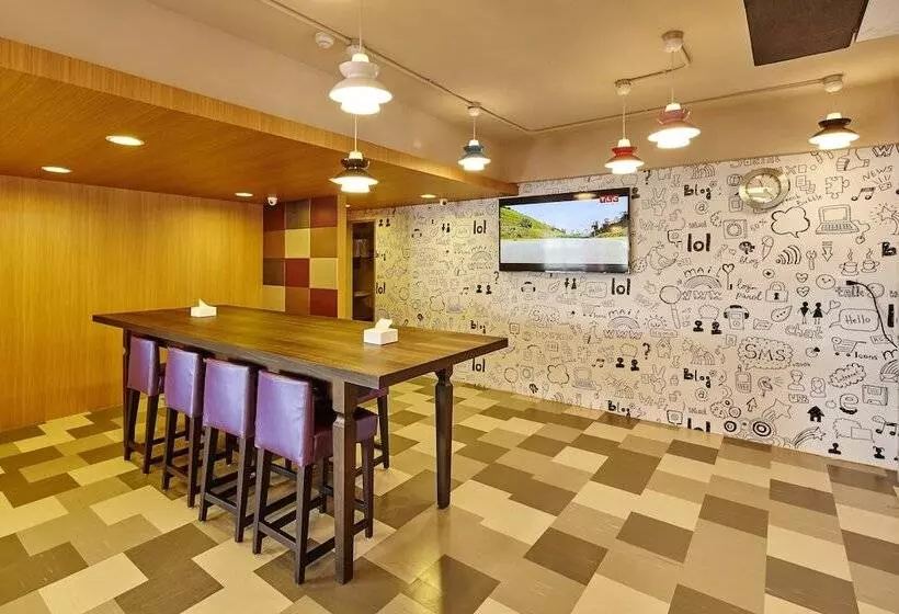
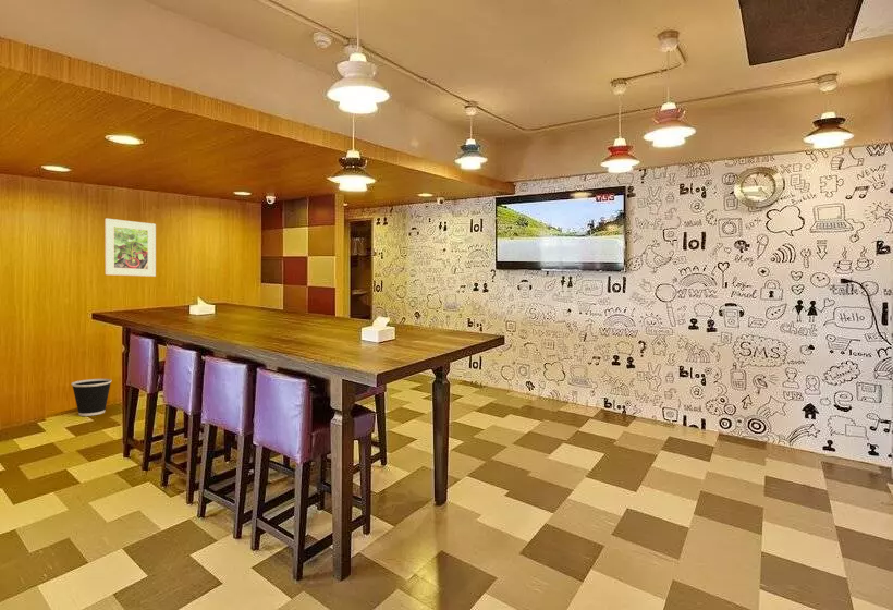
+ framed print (131, 248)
+ wastebasket (91, 396)
